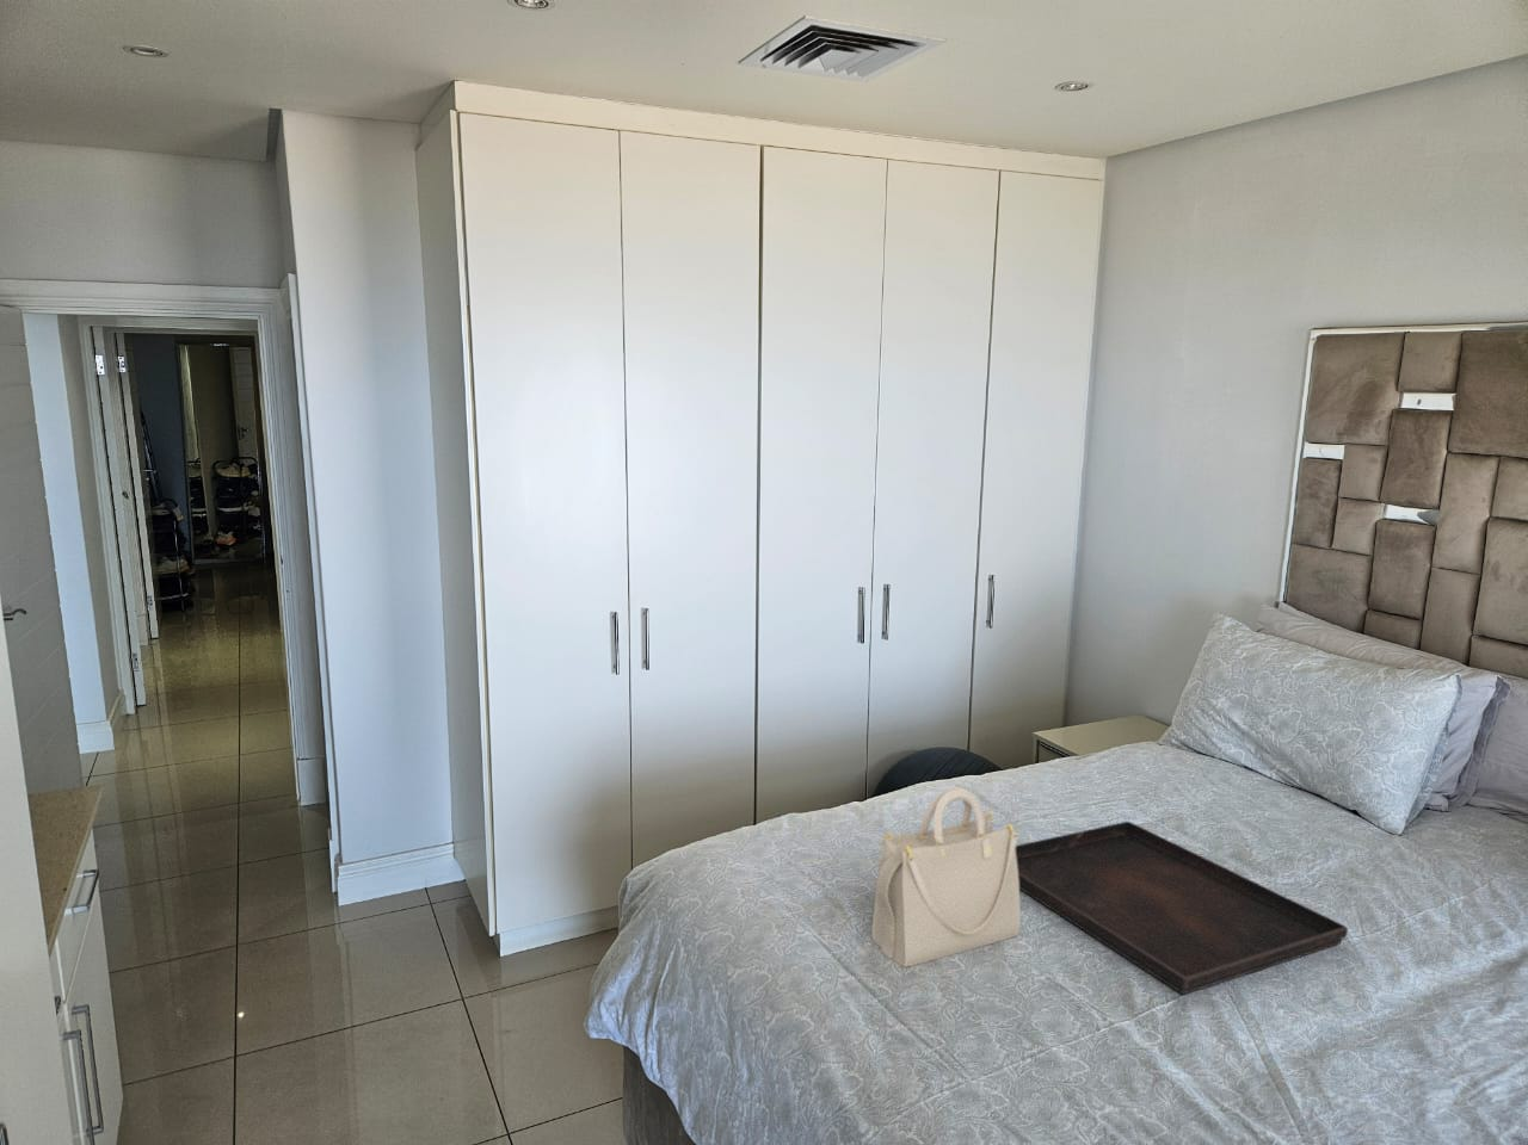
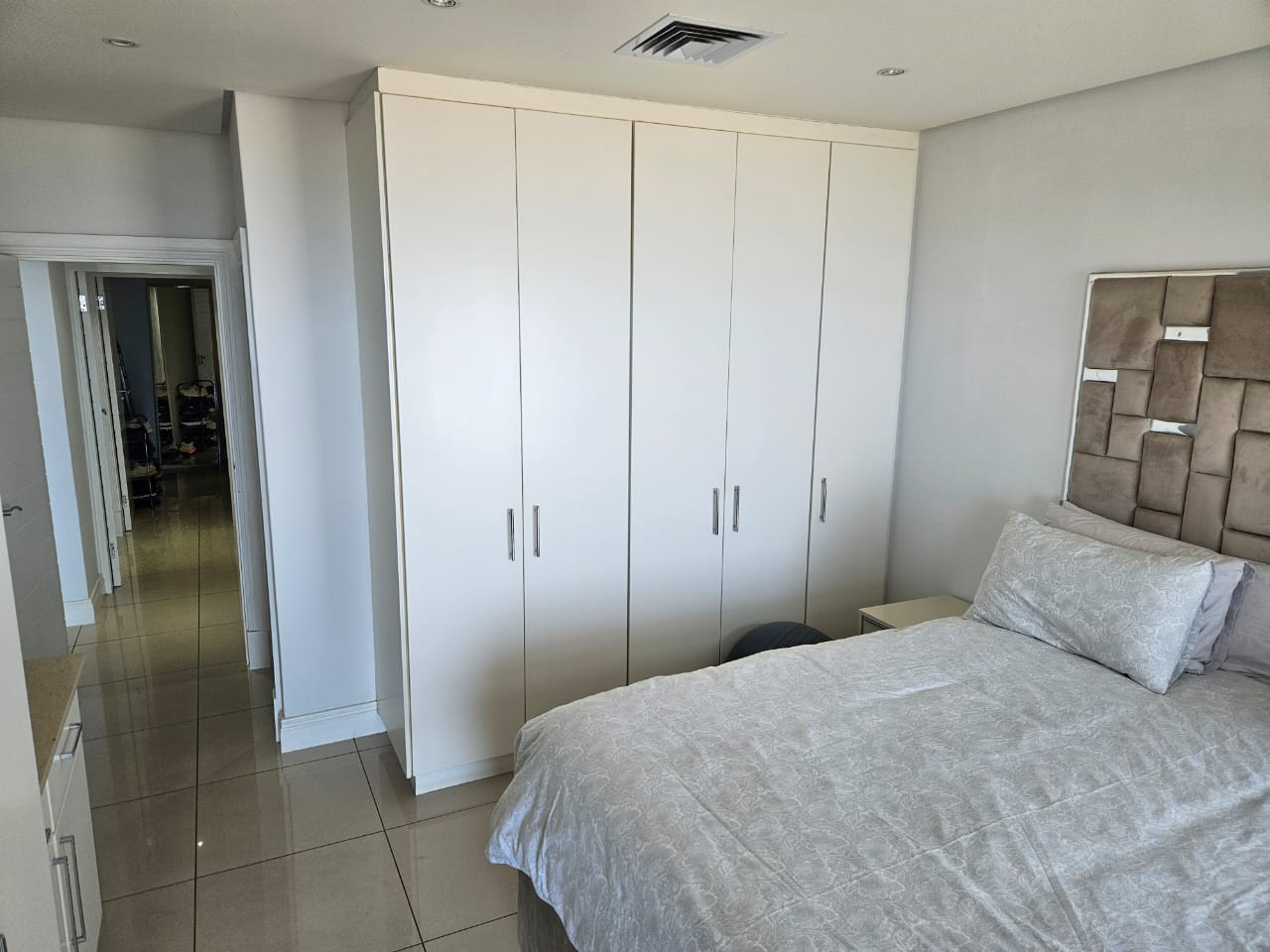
- serving tray (1150, 895)
- handbag (947, 865)
